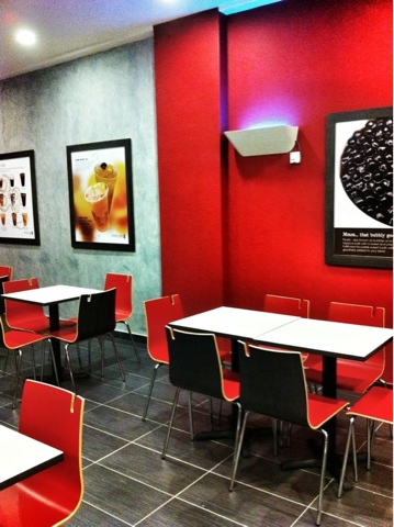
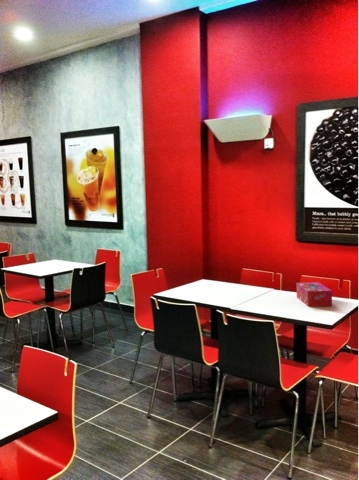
+ tissue box (313, 293)
